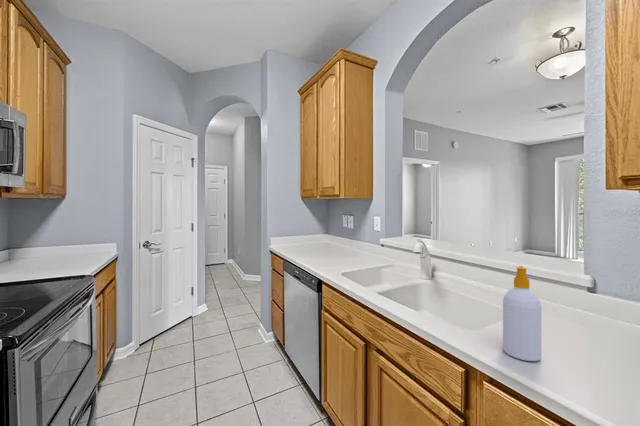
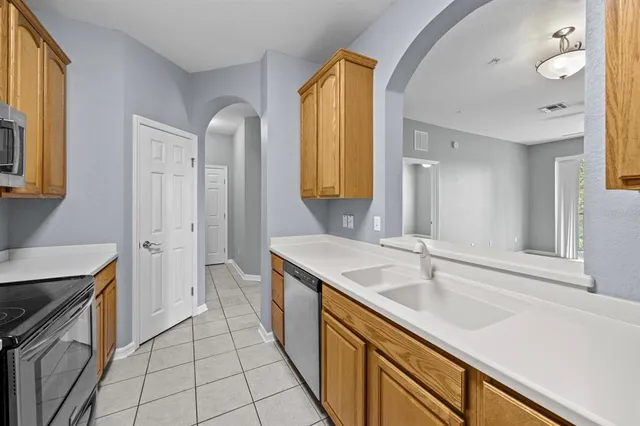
- soap bottle (521, 310)
